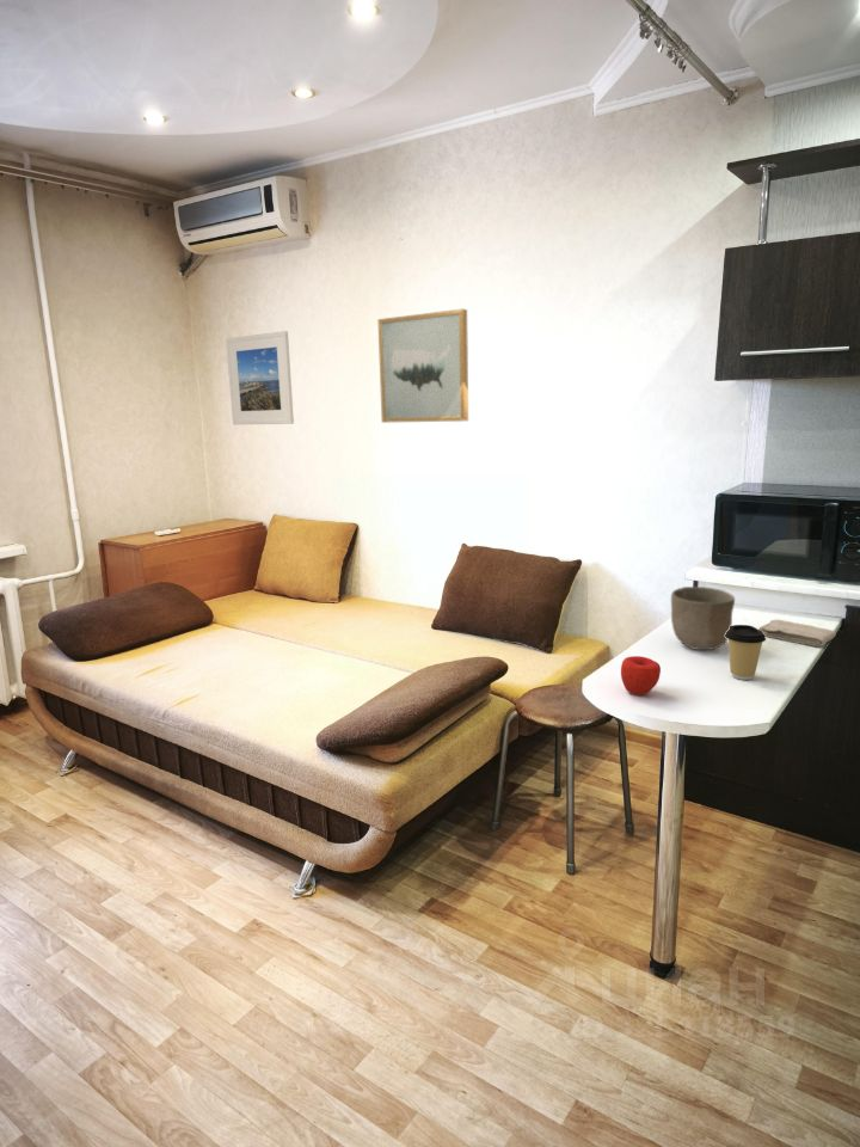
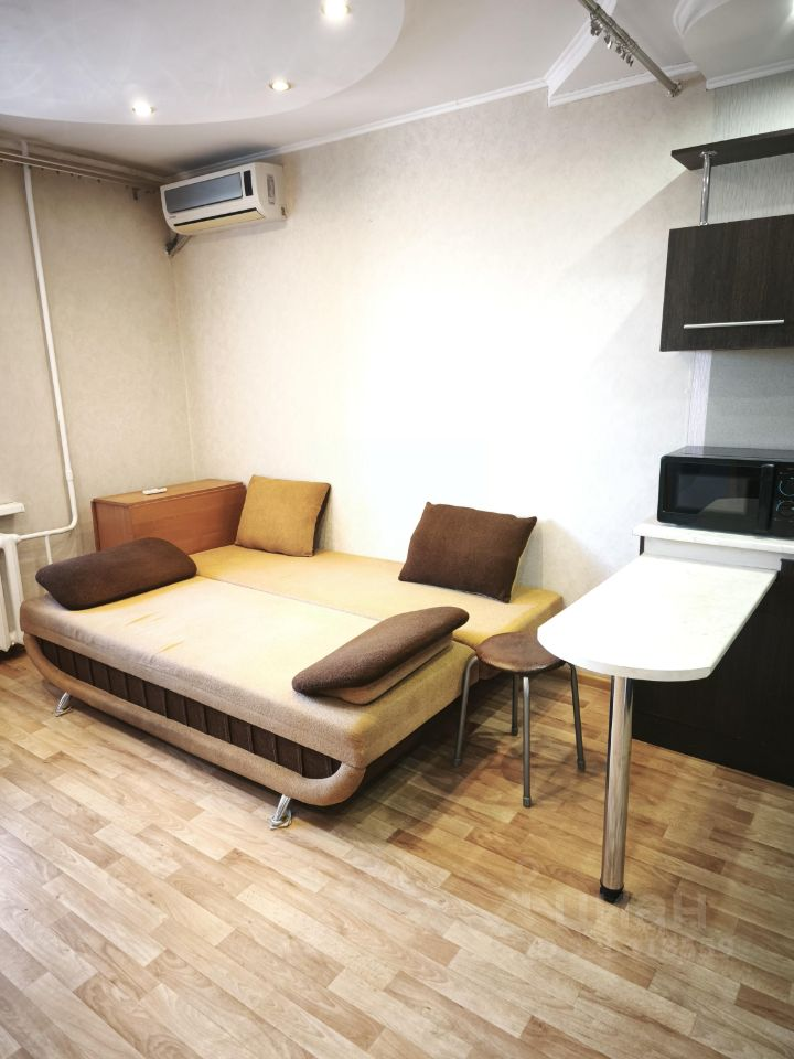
- wall art (422, 368)
- washcloth (796, 631)
- coffee cup (744, 652)
- apple (640, 675)
- bowl (700, 619)
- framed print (258, 380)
